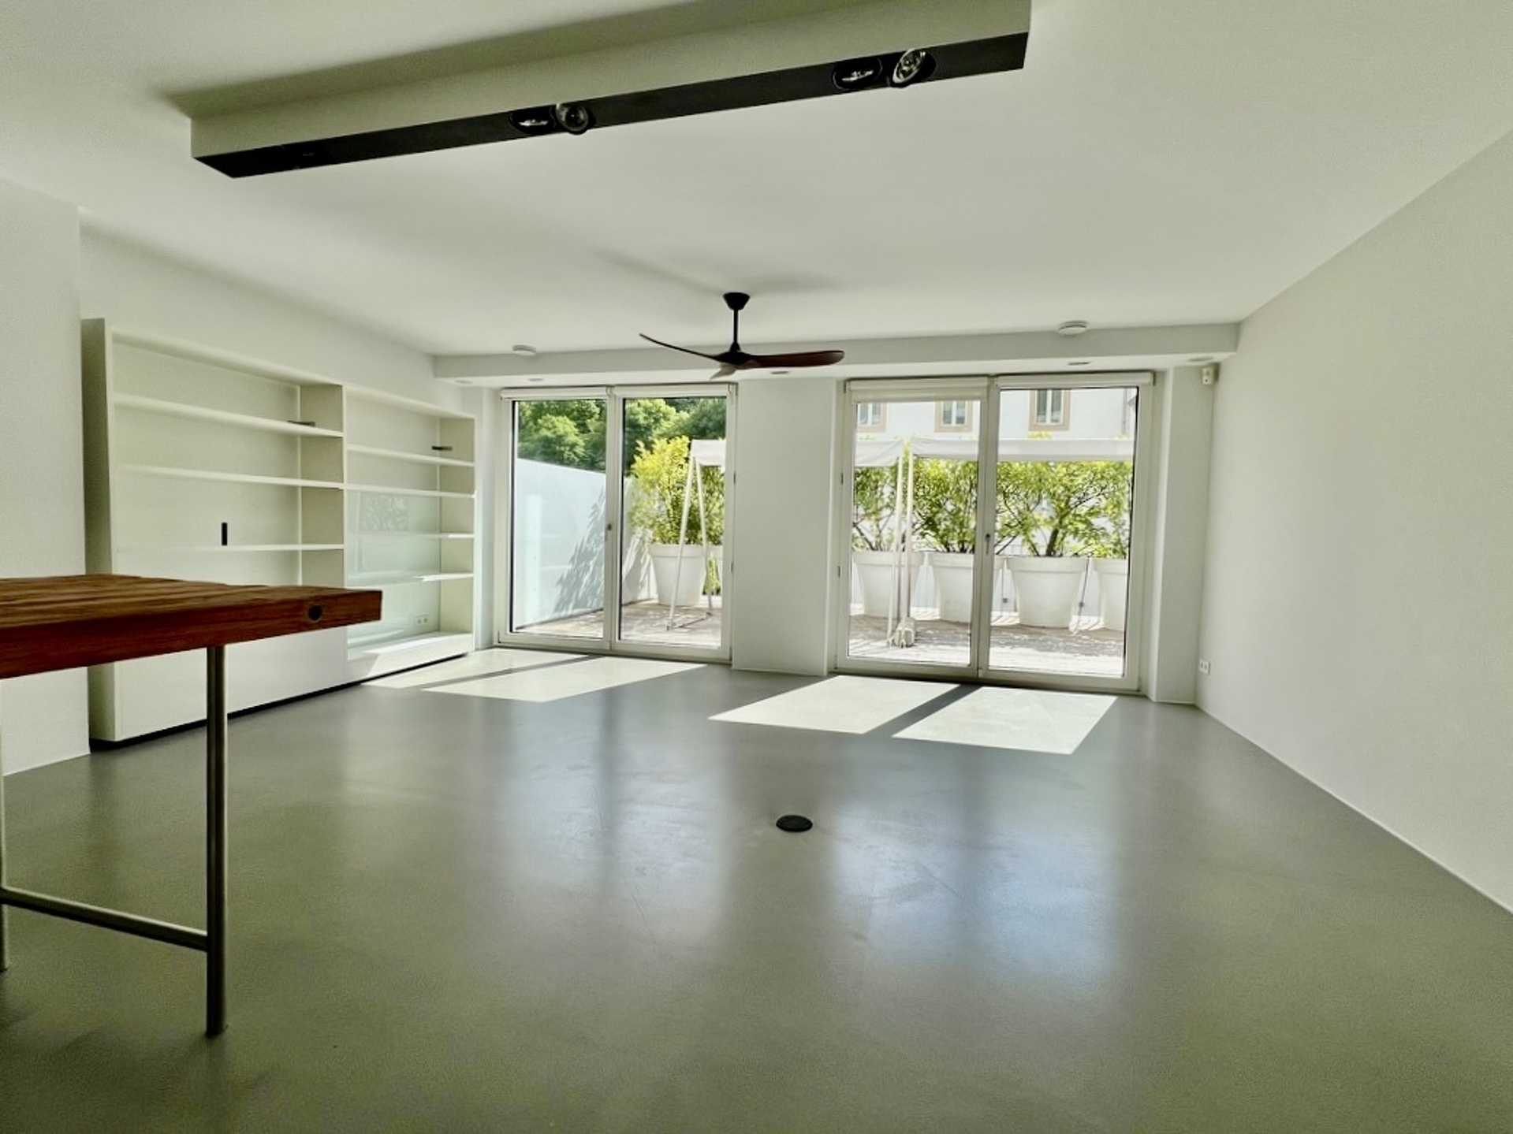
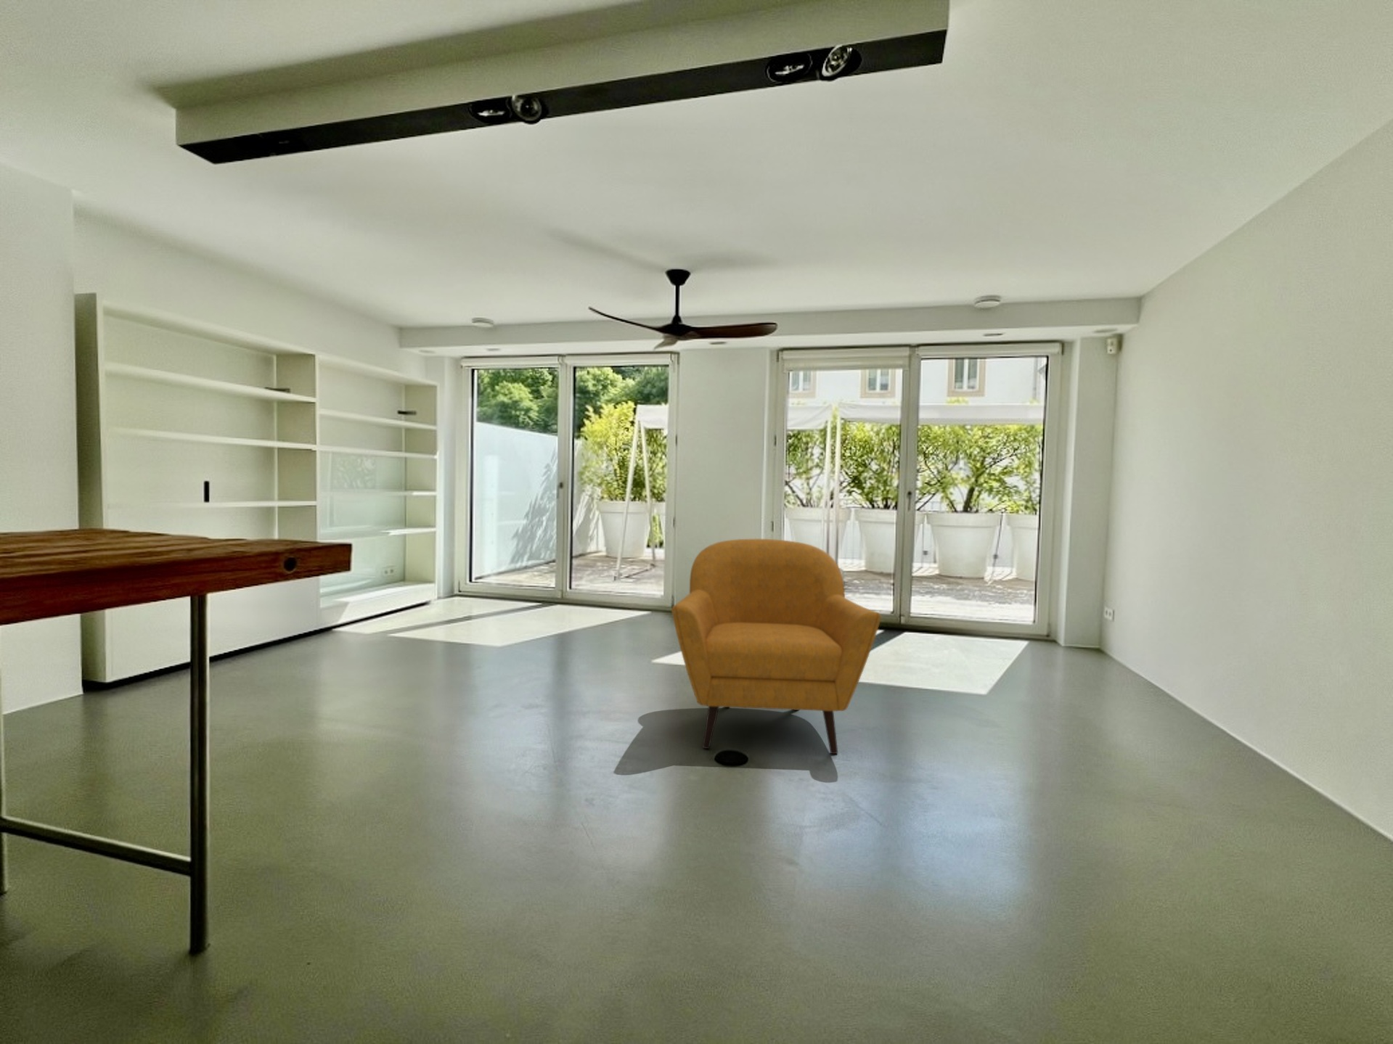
+ armchair (767, 634)
